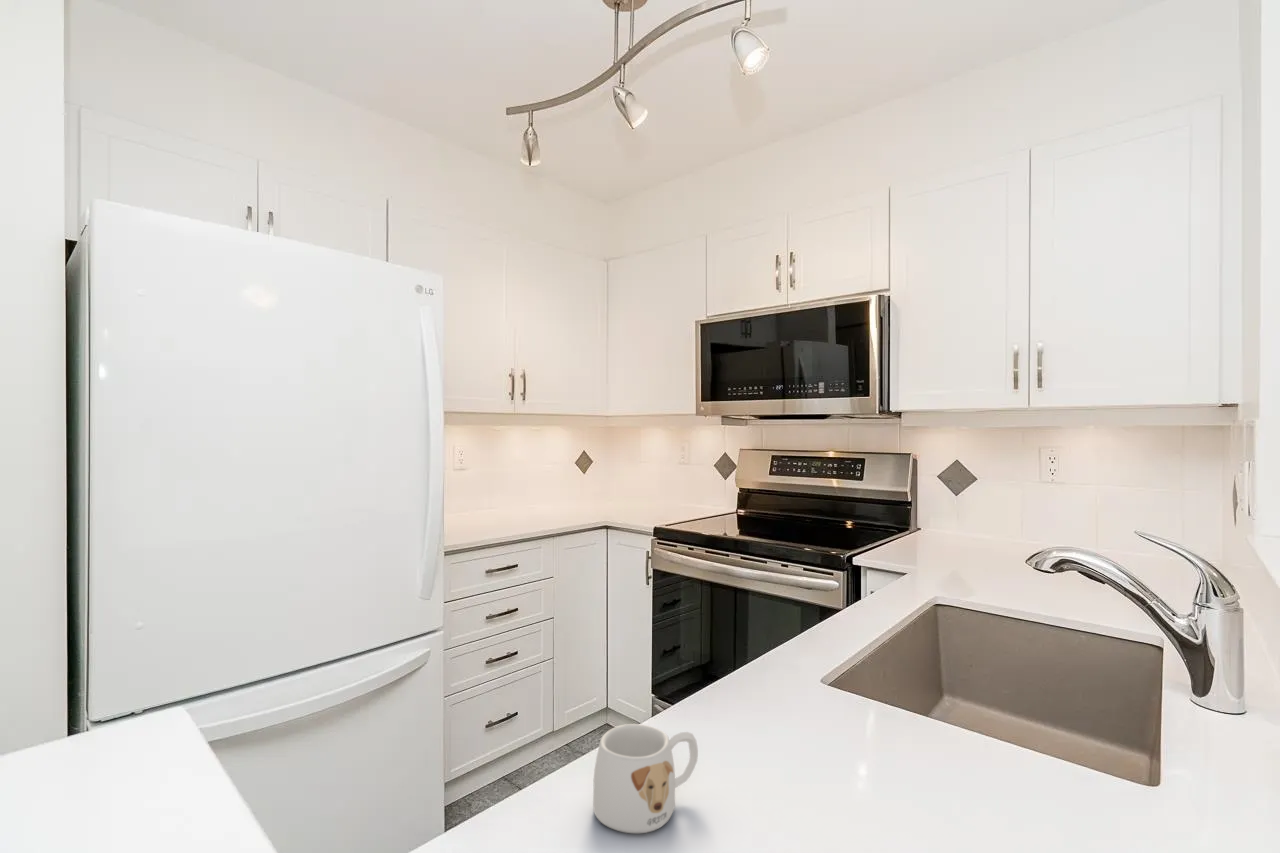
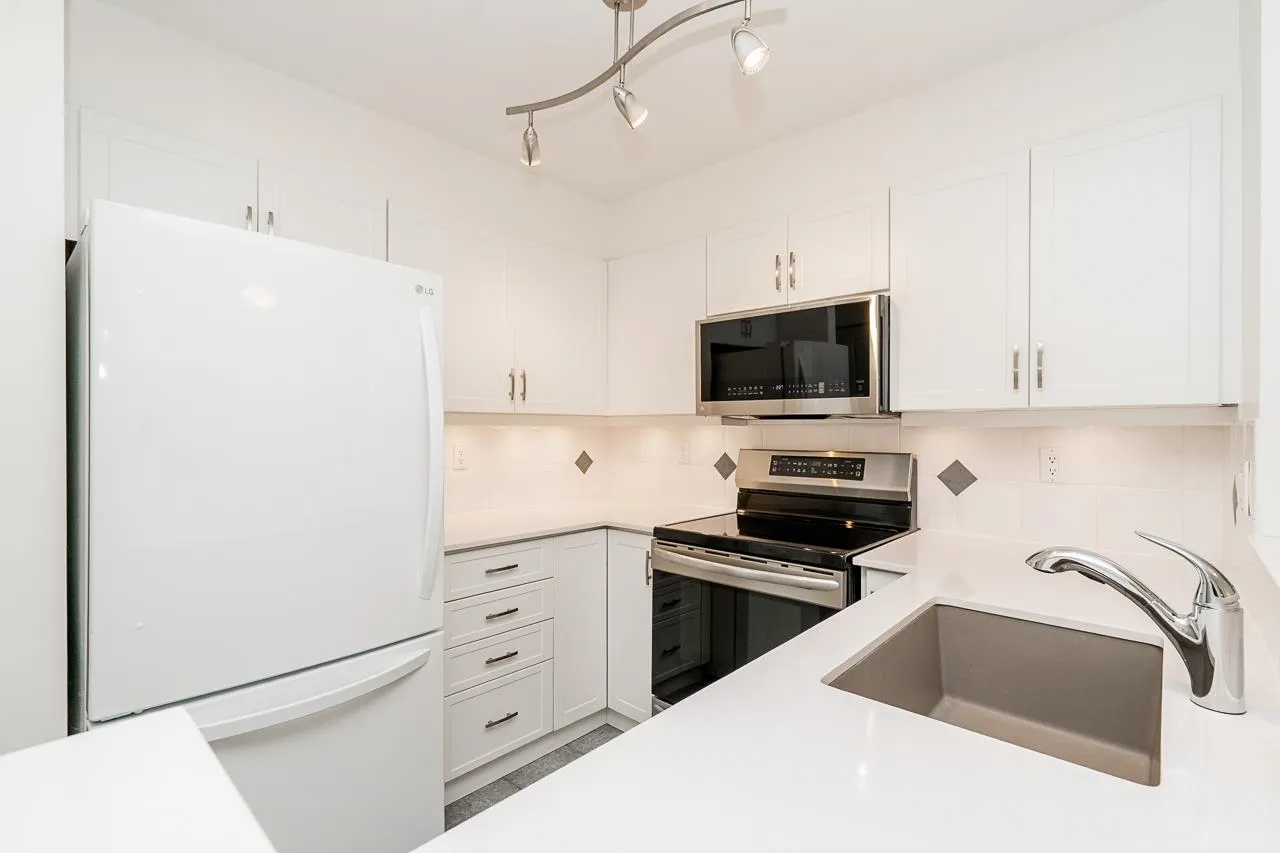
- mug (648, 771)
